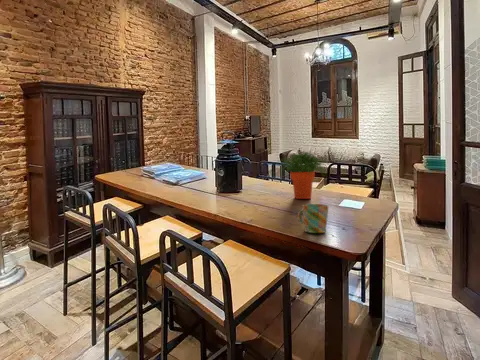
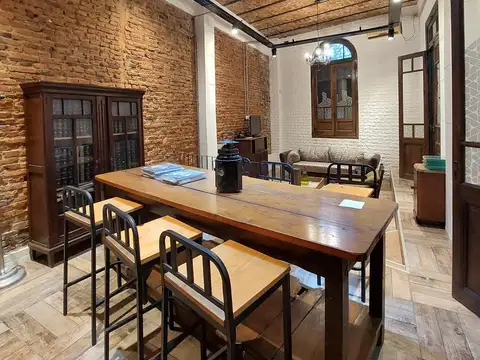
- mug (312, 217)
- potted plant (303, 174)
